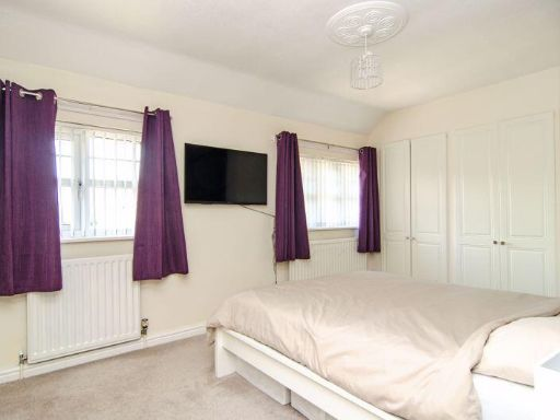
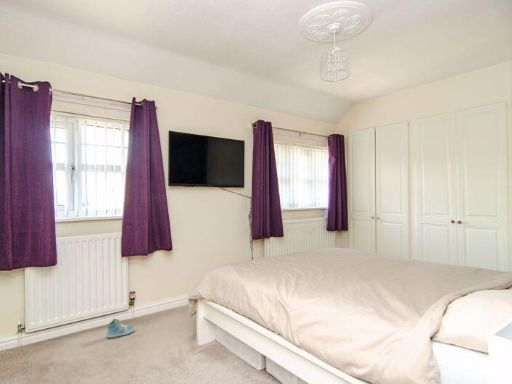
+ sneaker (121, 326)
